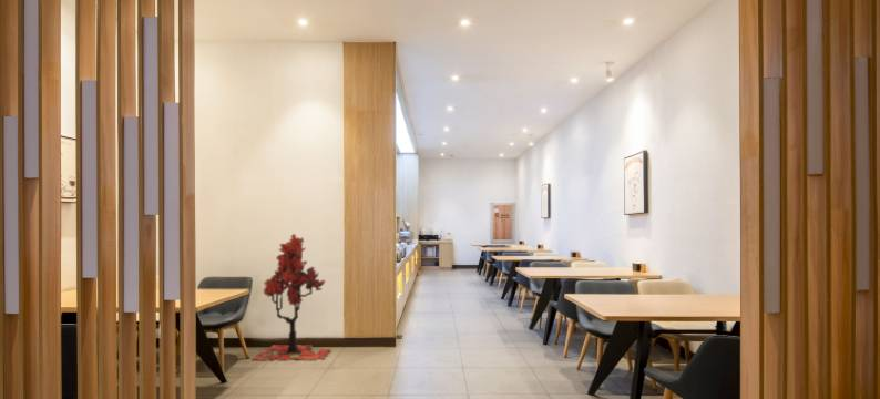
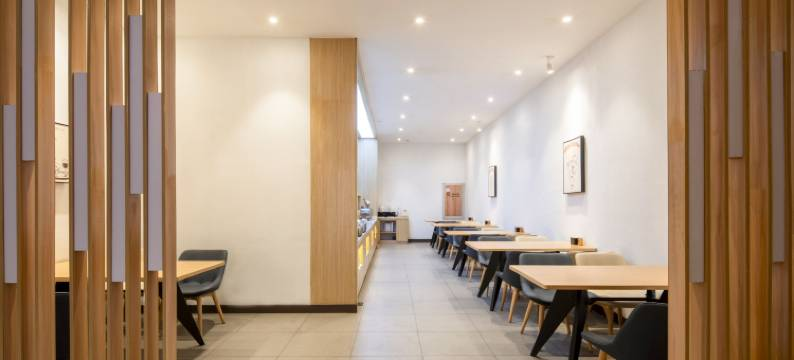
- tree (294, 294)
